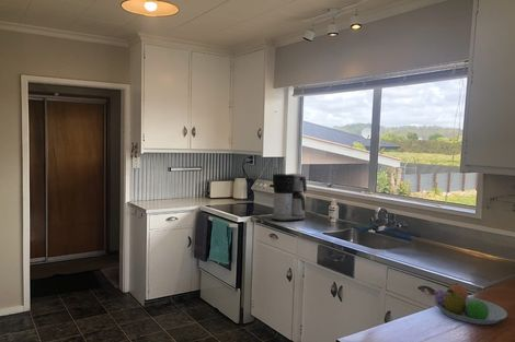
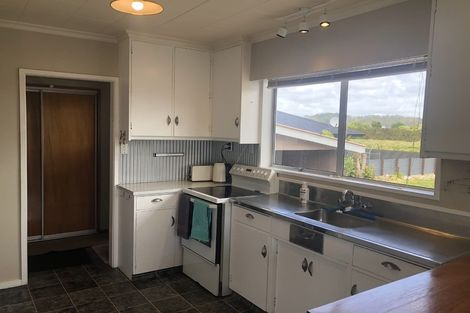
- coffee maker (290, 197)
- fruit bowl (469, 300)
